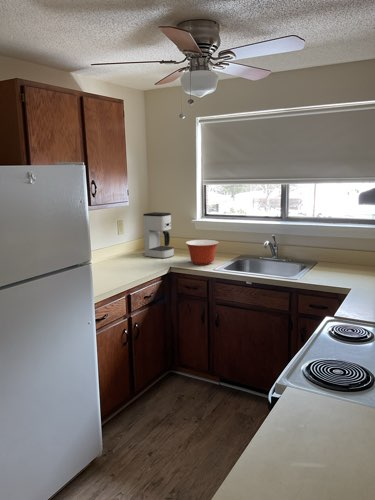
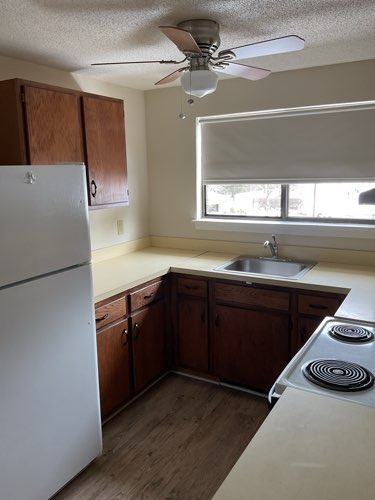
- mixing bowl (202, 252)
- coffee maker (159, 234)
